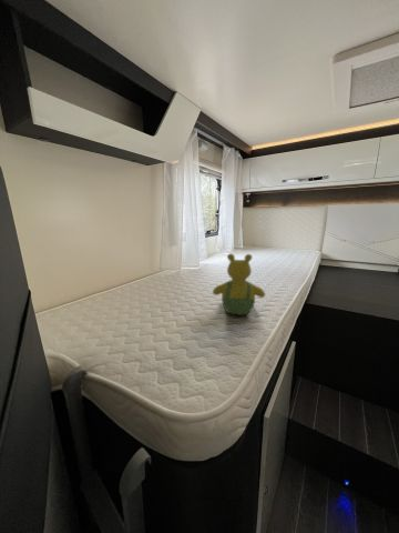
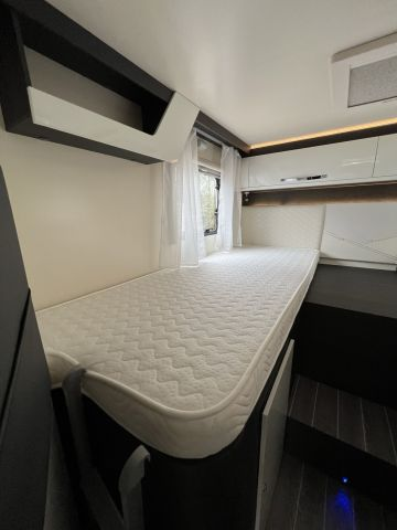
- teddy bear (238, 281)
